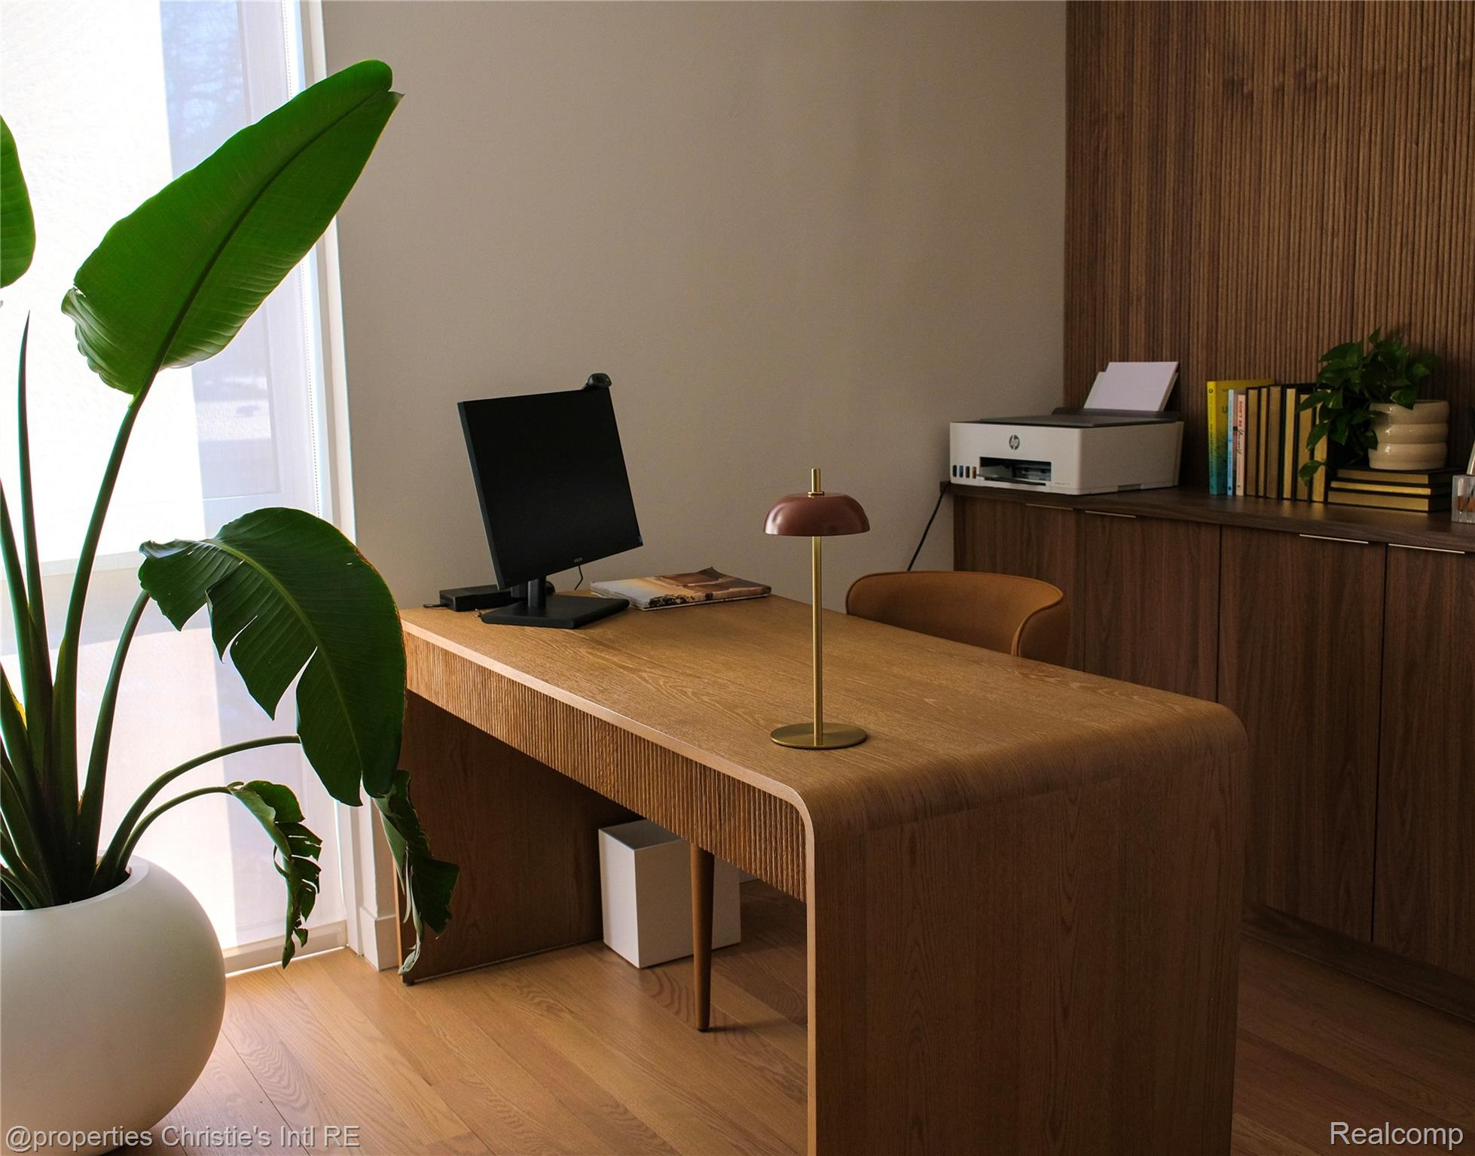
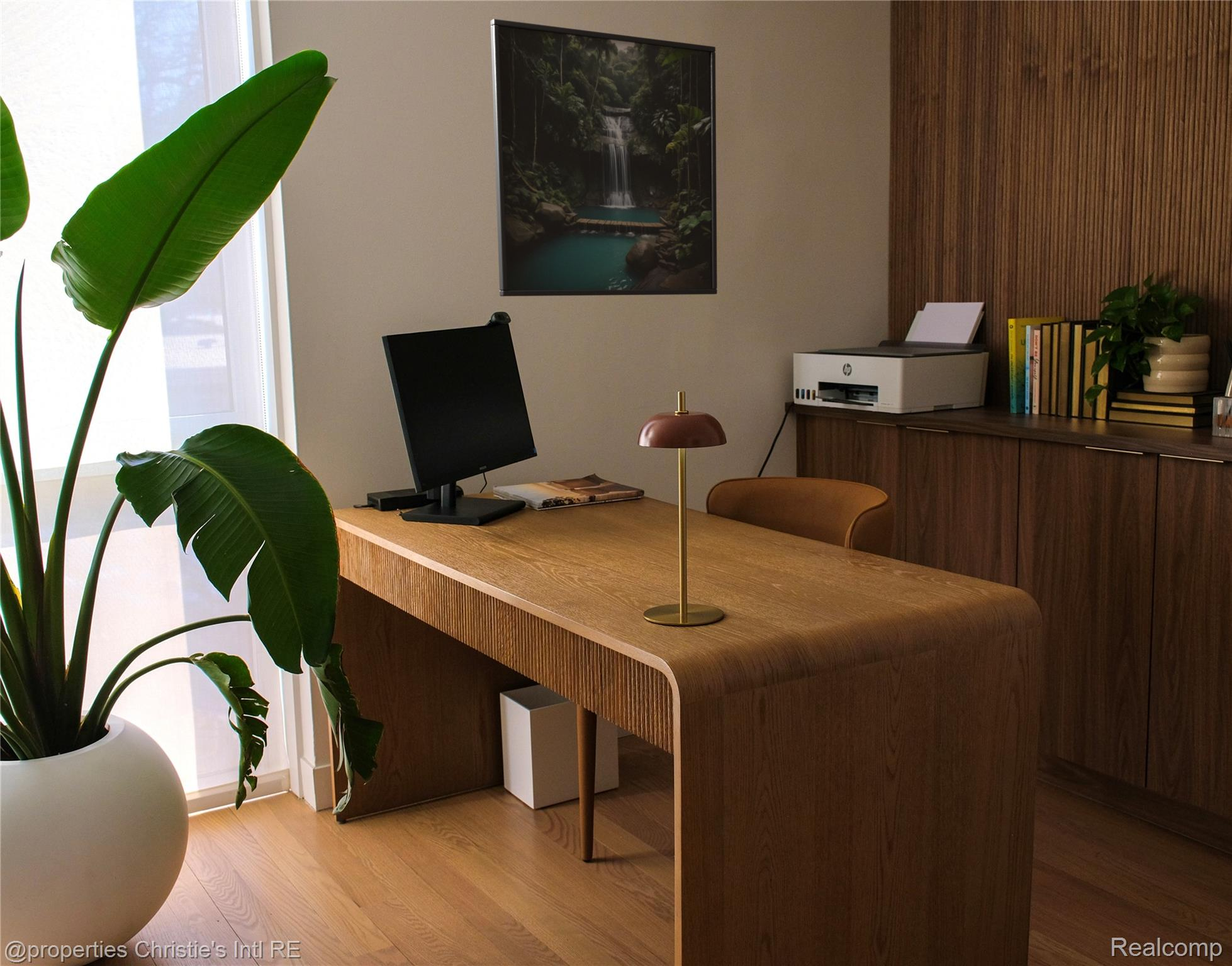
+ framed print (612, 167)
